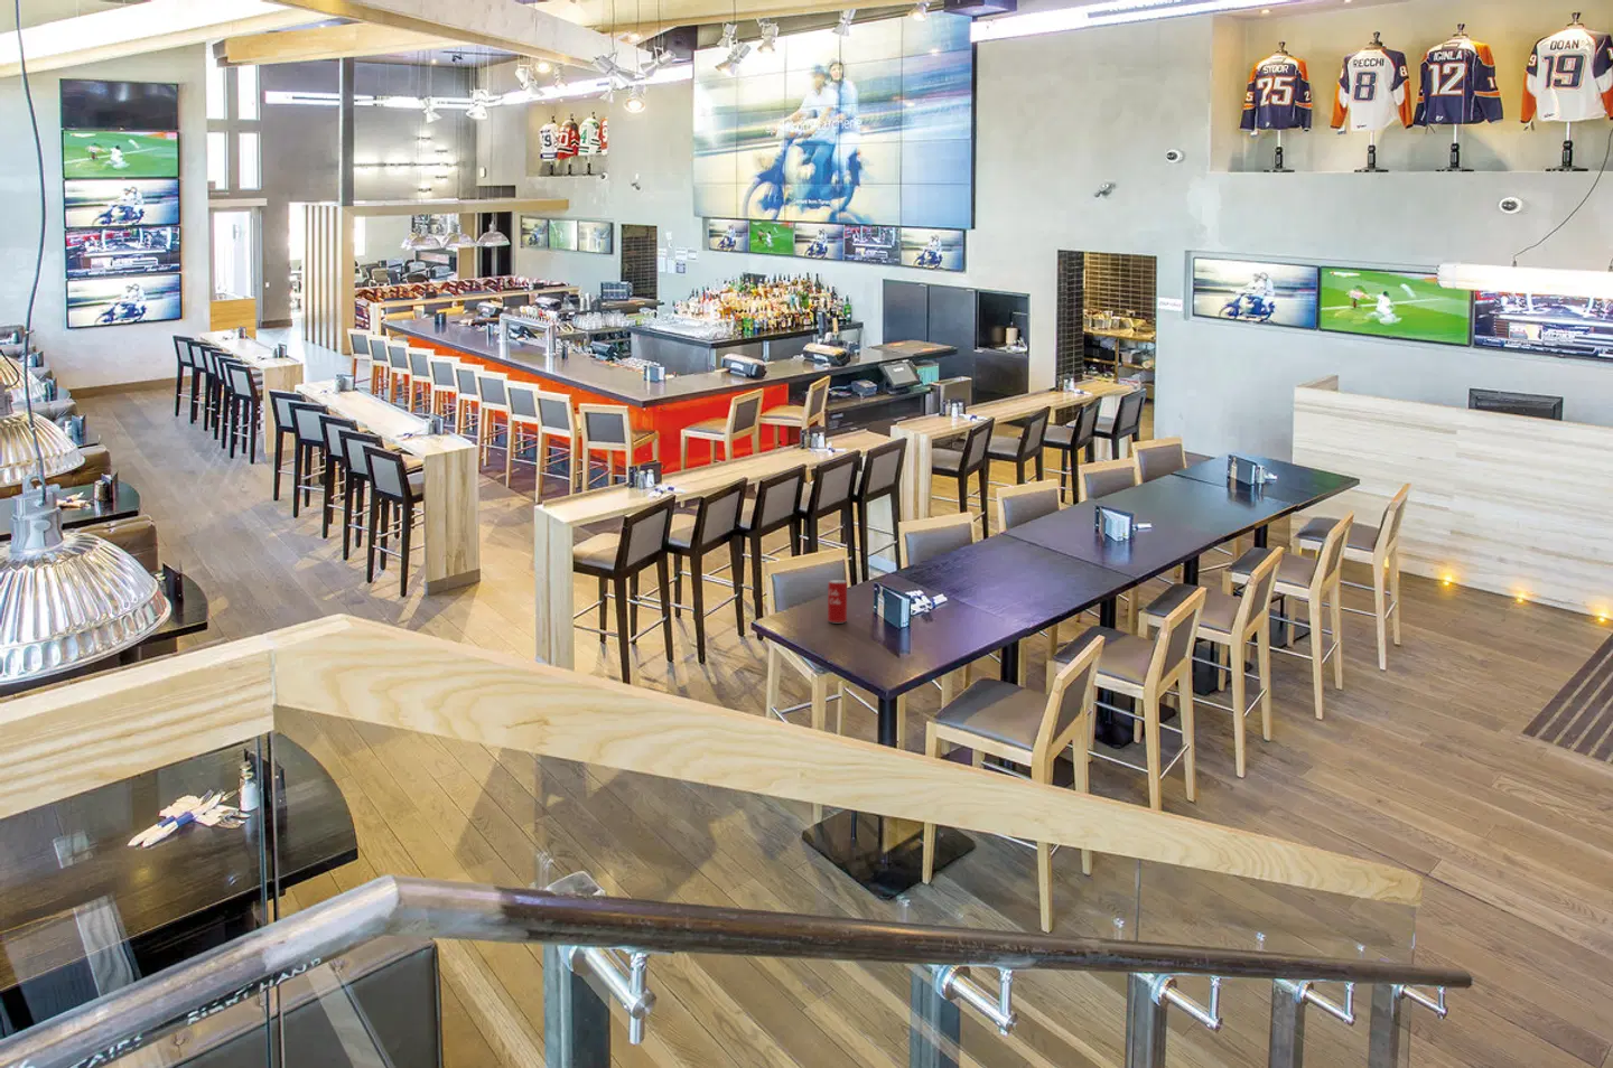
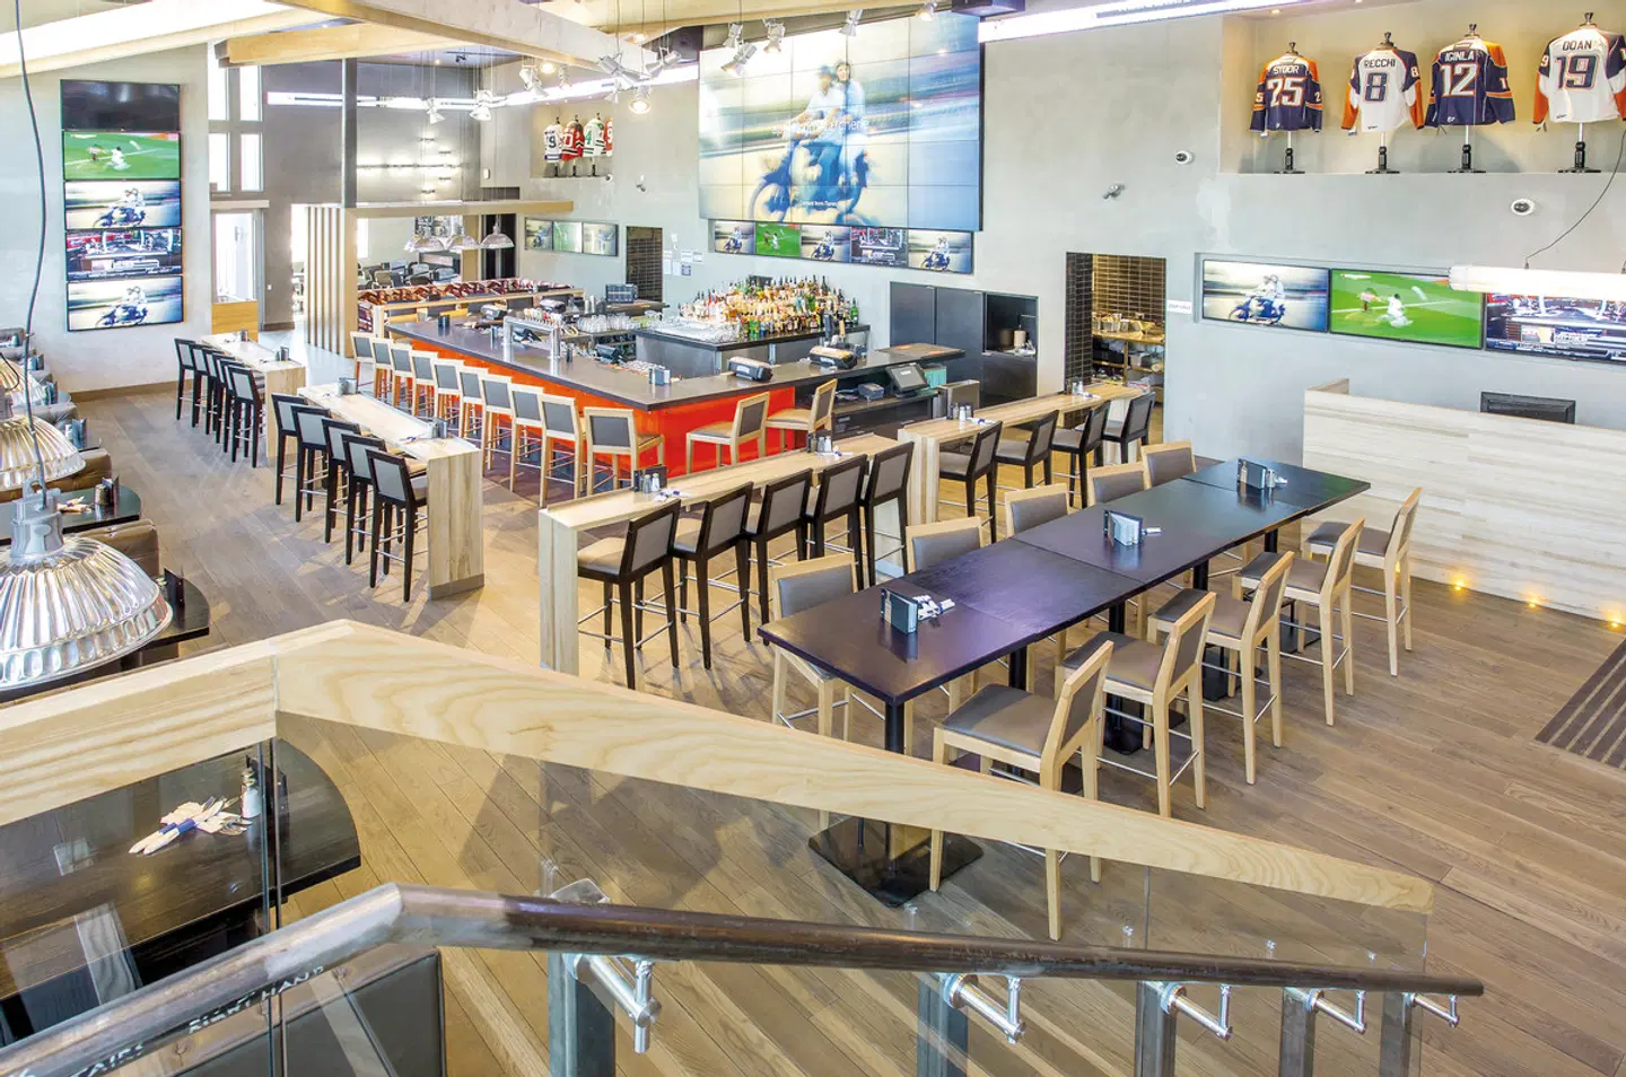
- beverage can (837, 601)
